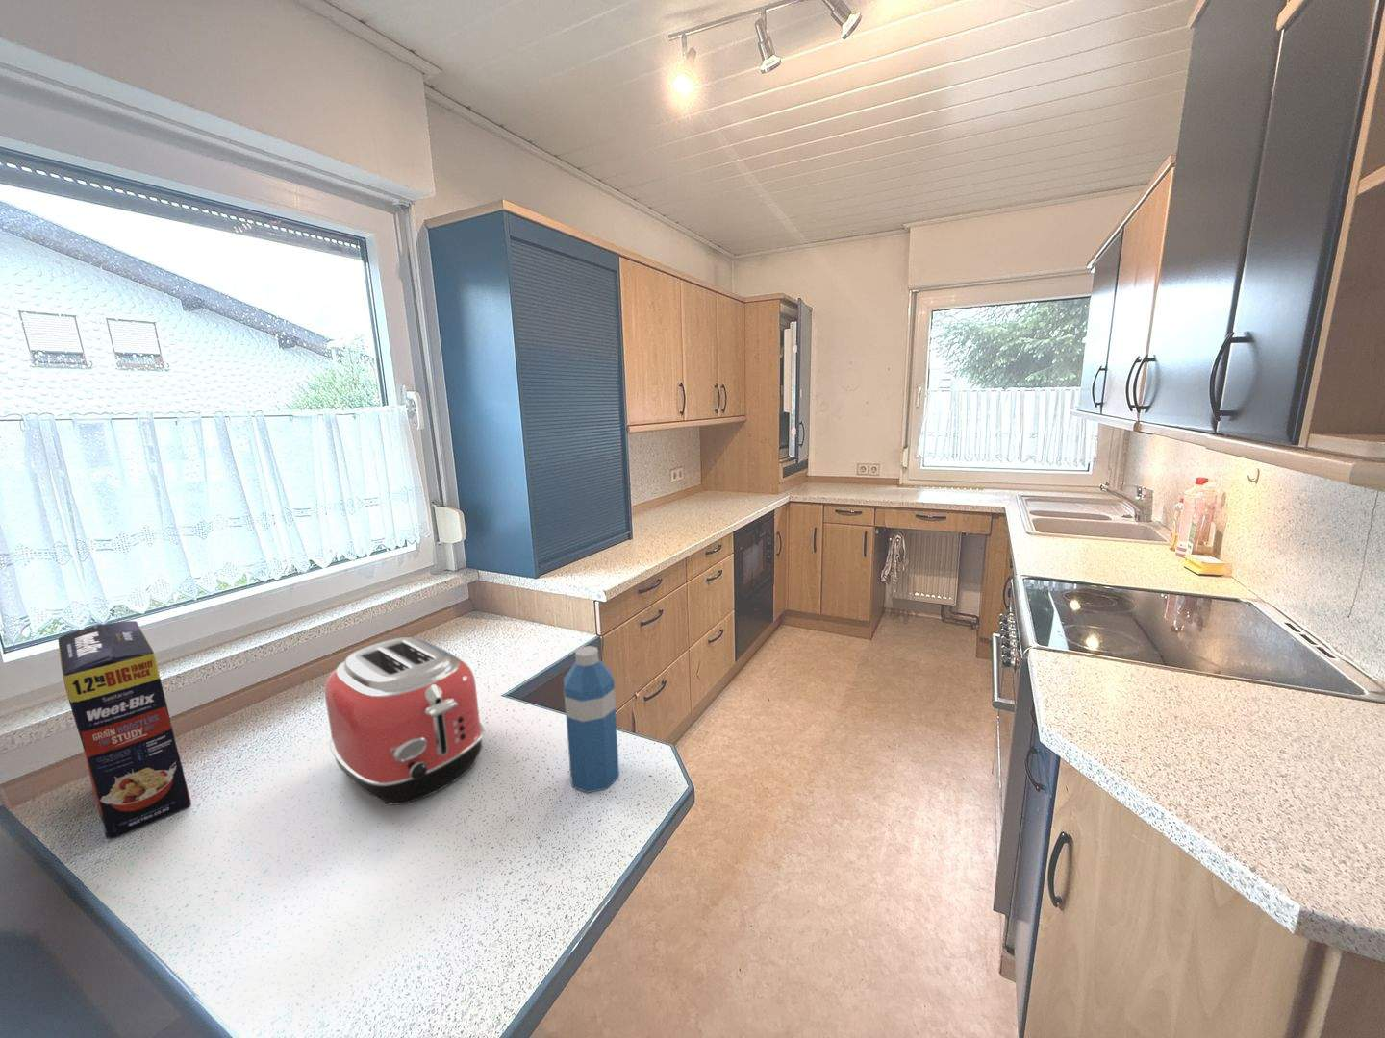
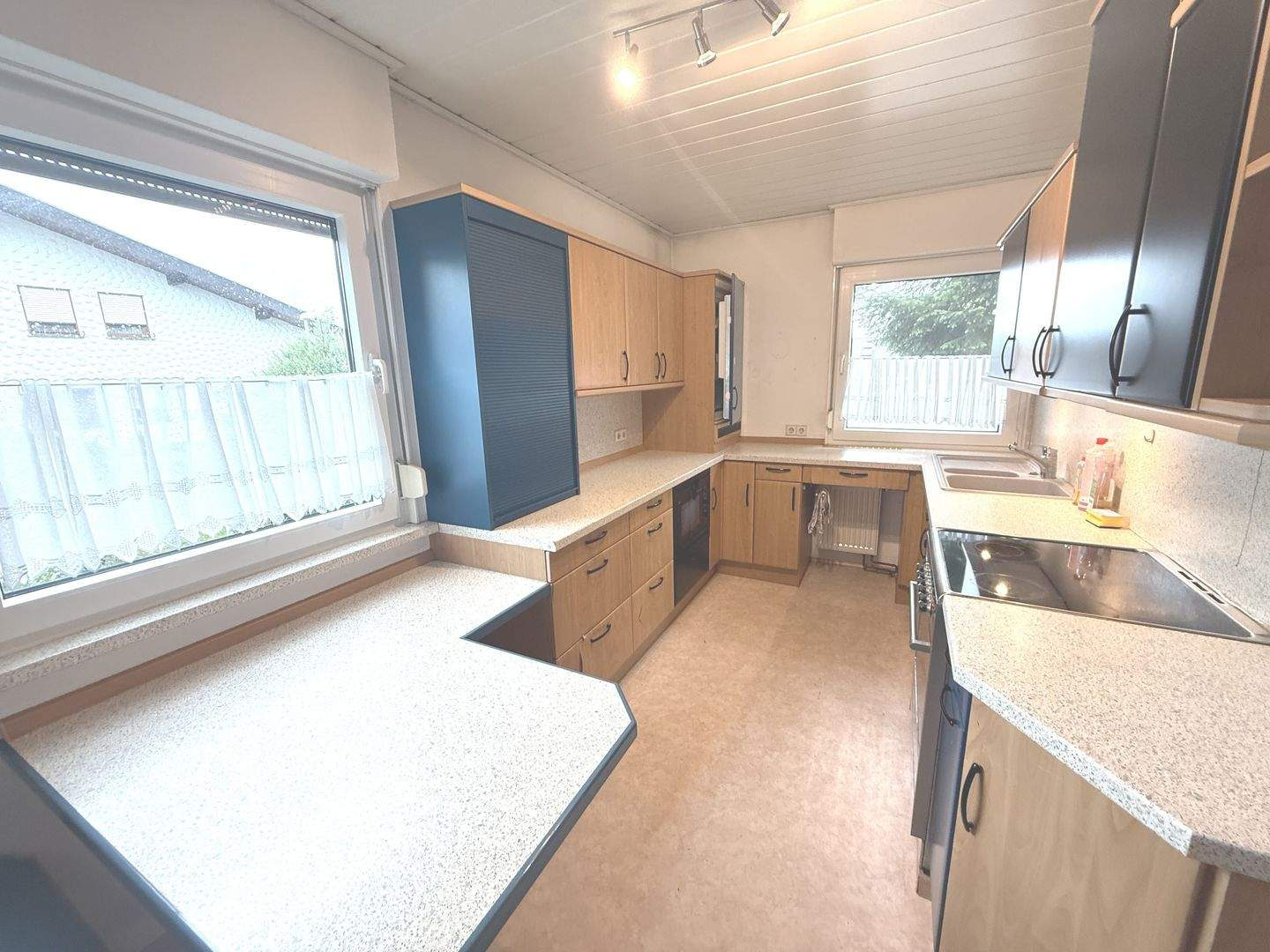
- cereal box (123, 717)
- toaster (407, 713)
- water bottle (591, 714)
